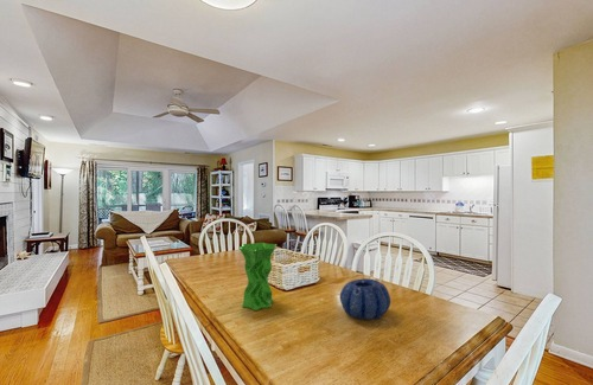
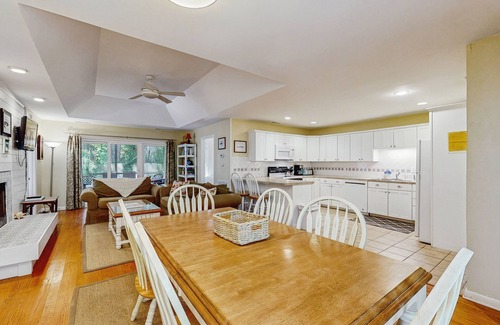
- vase (257, 274)
- decorative bowl (364, 296)
